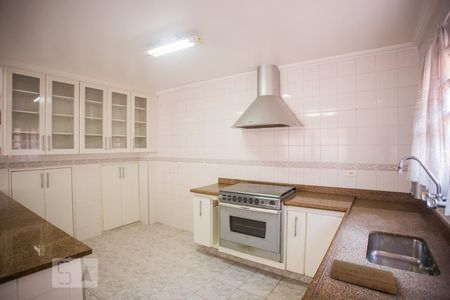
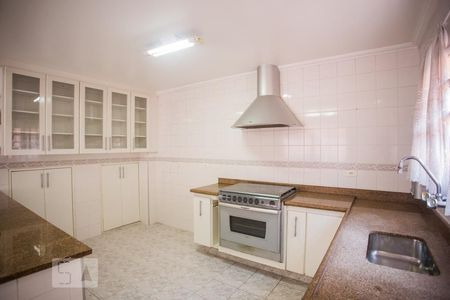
- cutting board (361, 274)
